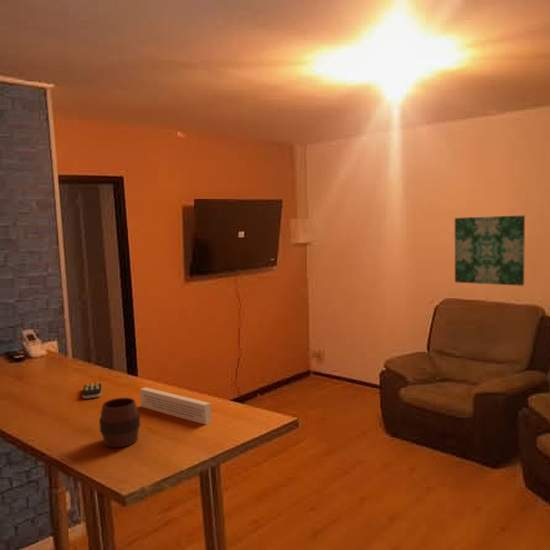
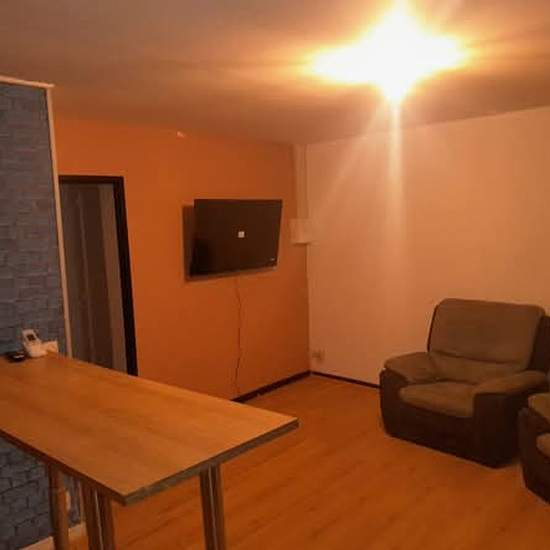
- wall art (488, 250)
- book (173, 404)
- cup (120, 421)
- remote control (92, 390)
